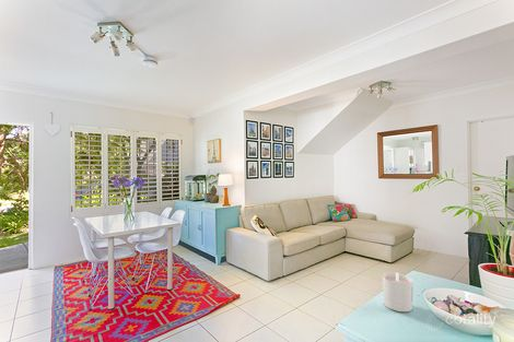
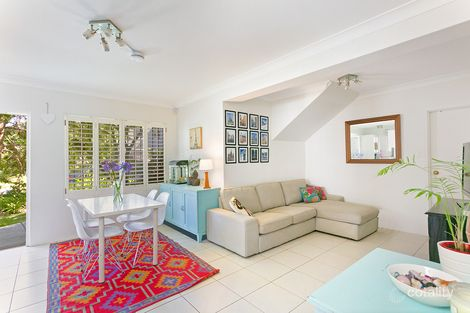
- candle (397, 288)
